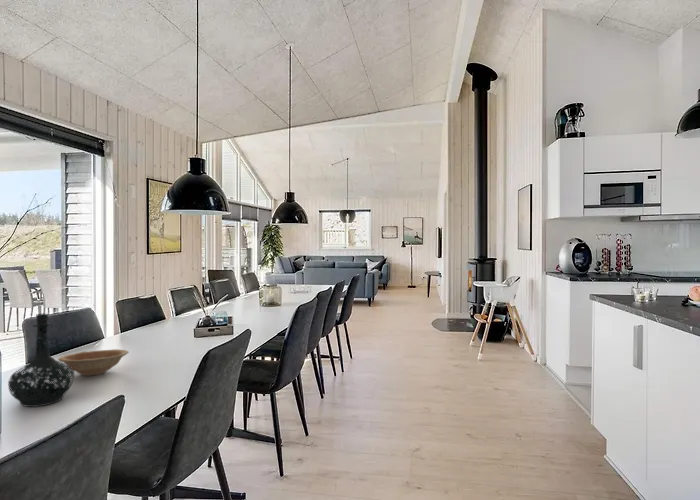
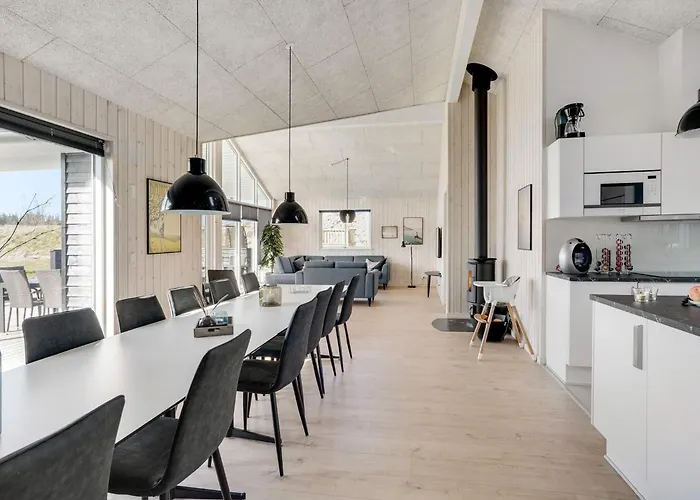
- bowl (94, 362)
- bottle (42, 357)
